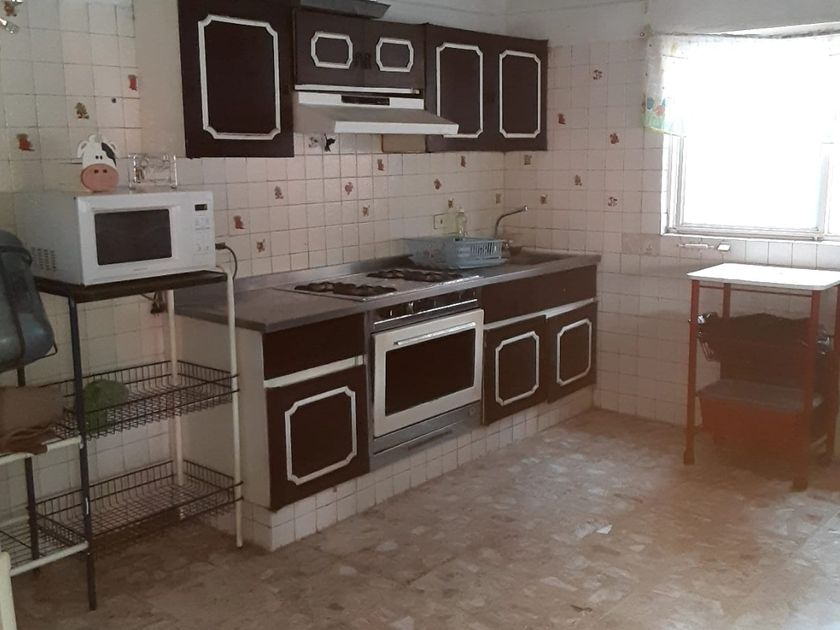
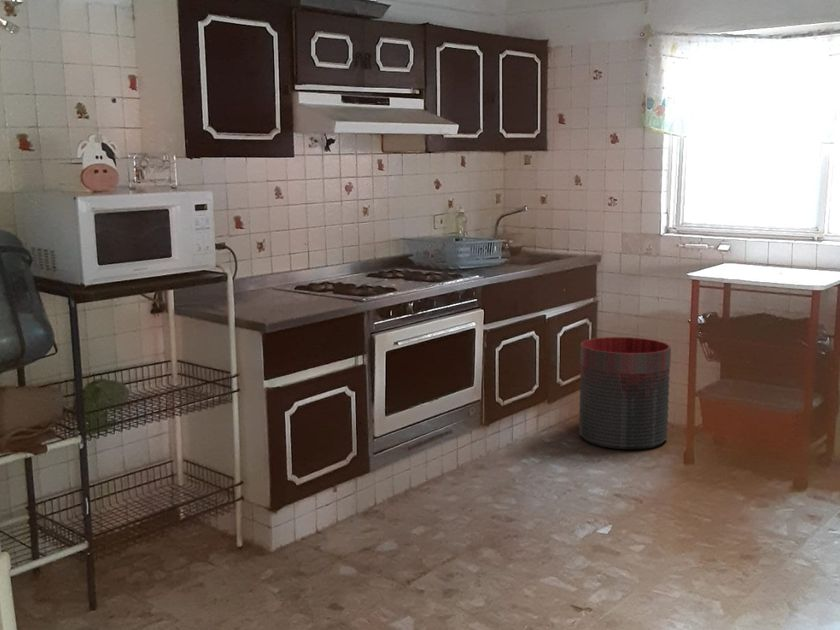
+ trash can (623, 391)
